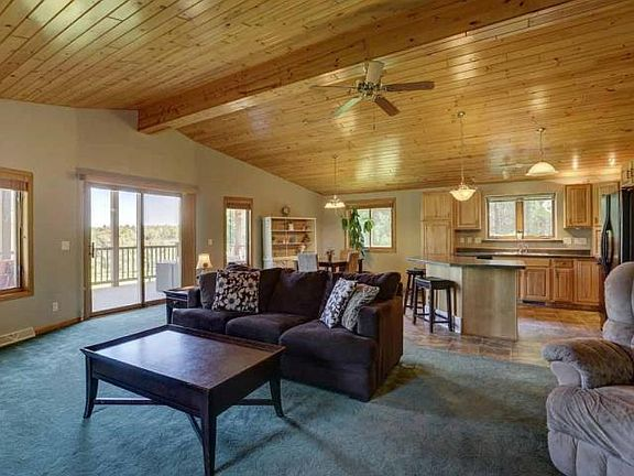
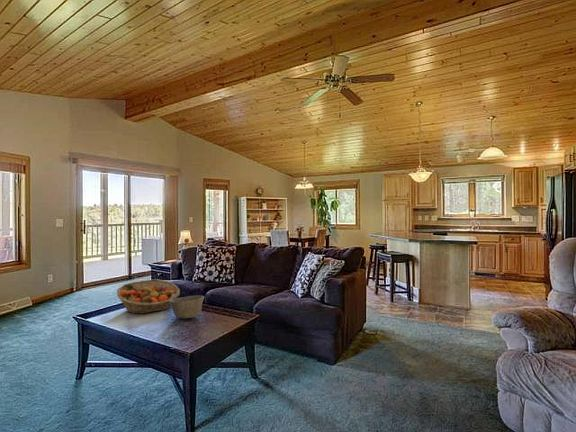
+ fruit basket (149, 295)
+ bowl (187, 306)
